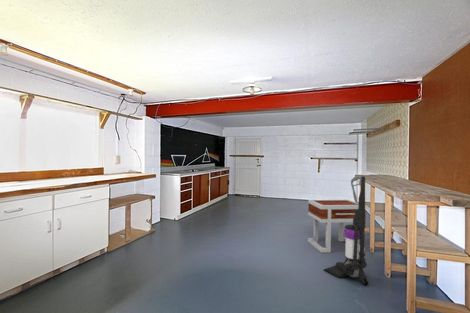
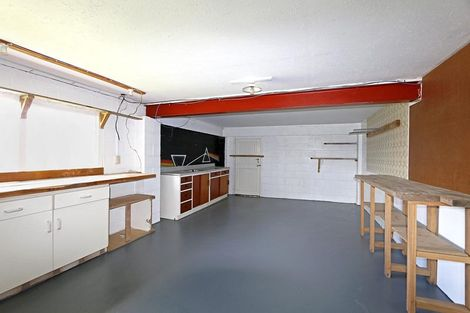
- side table (334, 222)
- vacuum cleaner (349, 225)
